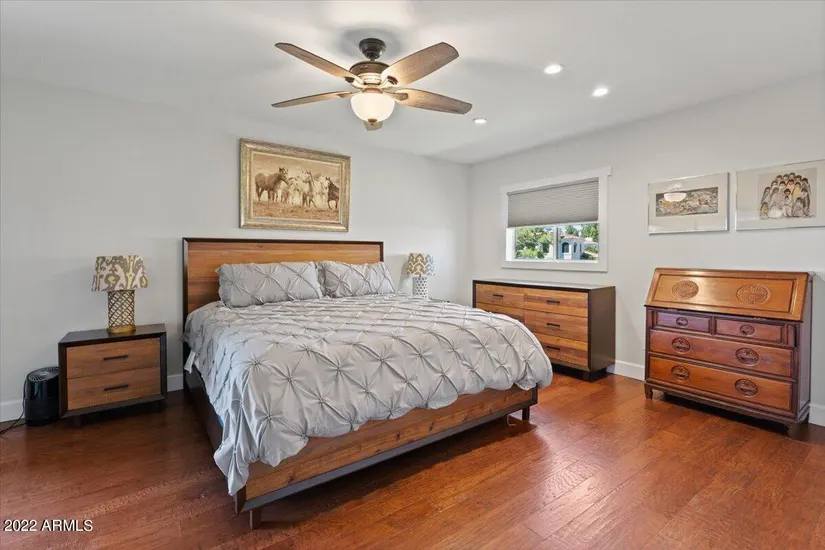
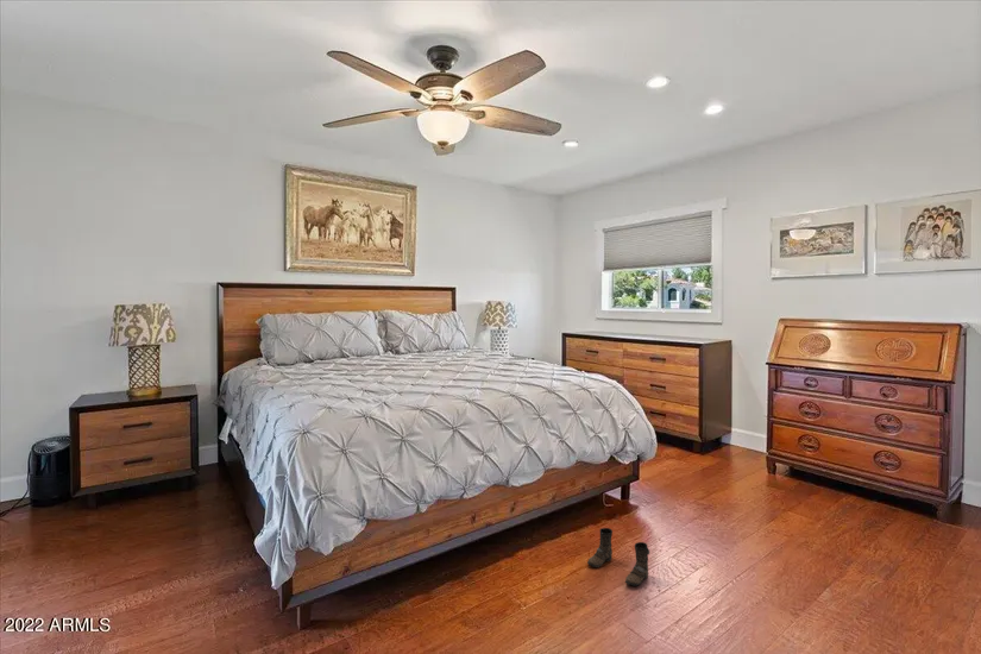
+ boots (611, 555)
